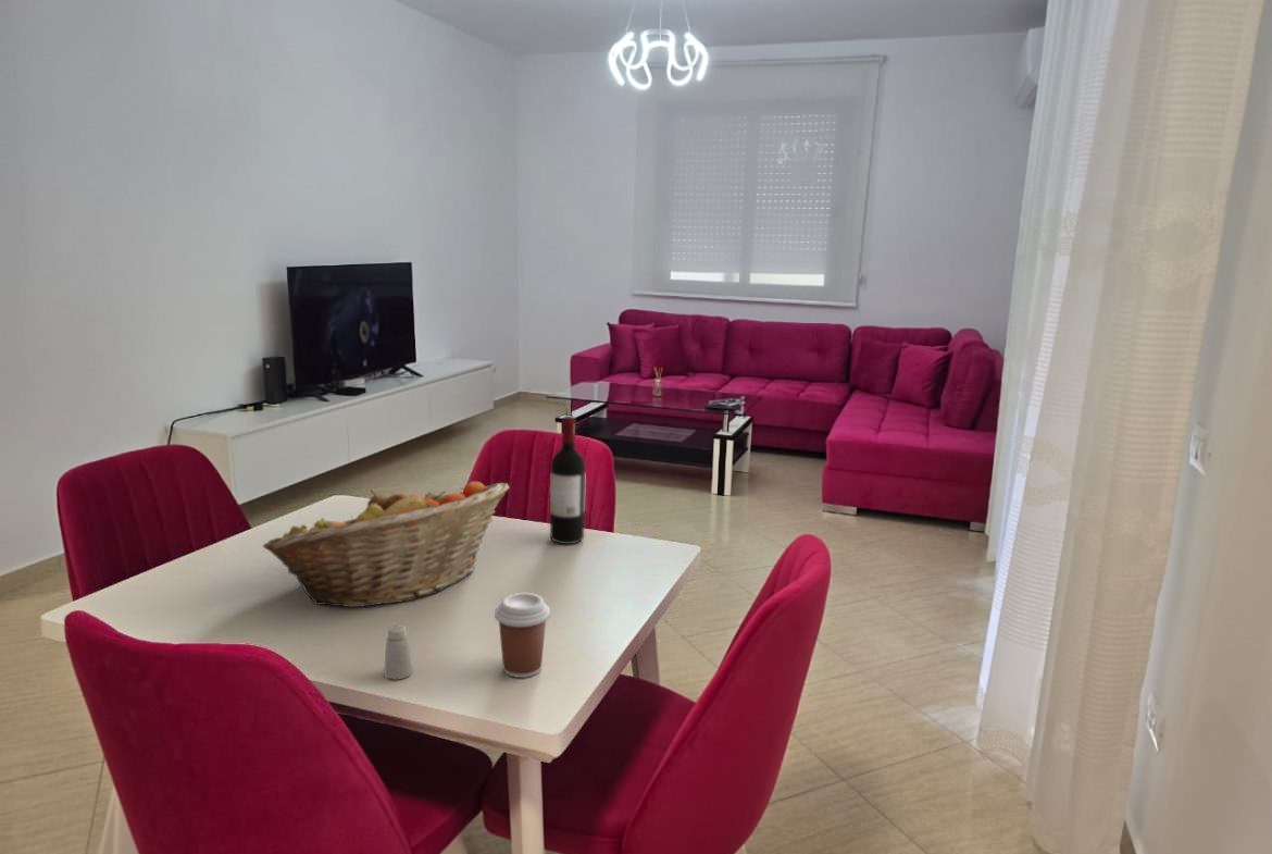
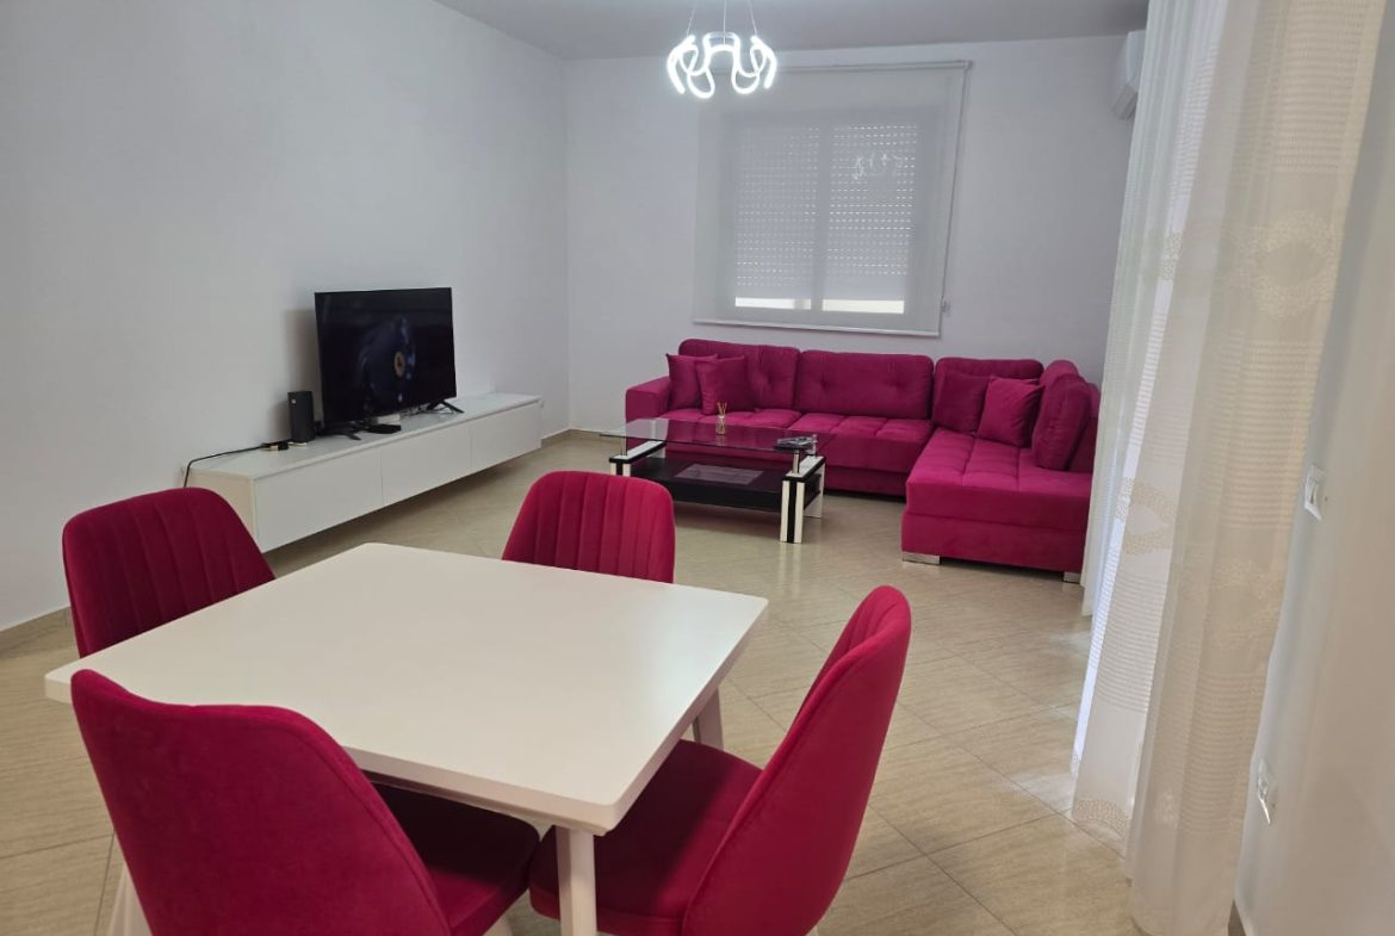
- fruit basket (395, 532)
- coffee cup (522, 634)
- wine bottle (568, 479)
- saltshaker (397, 649)
